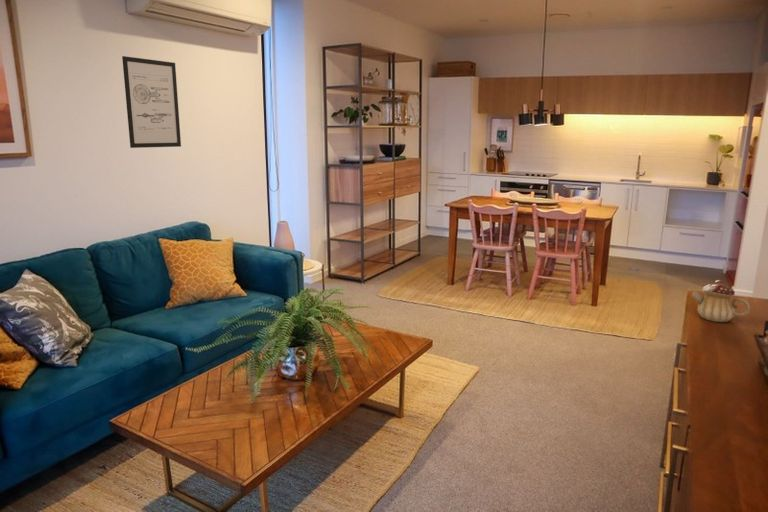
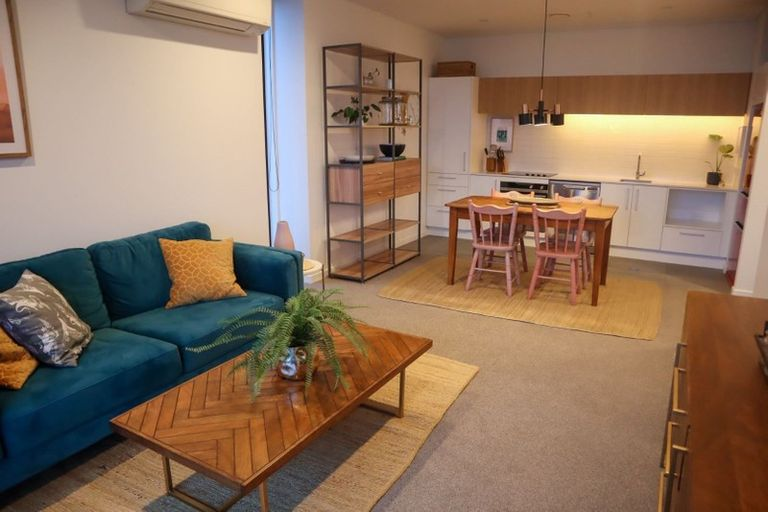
- wall art (153, 104)
- teapot (720, 299)
